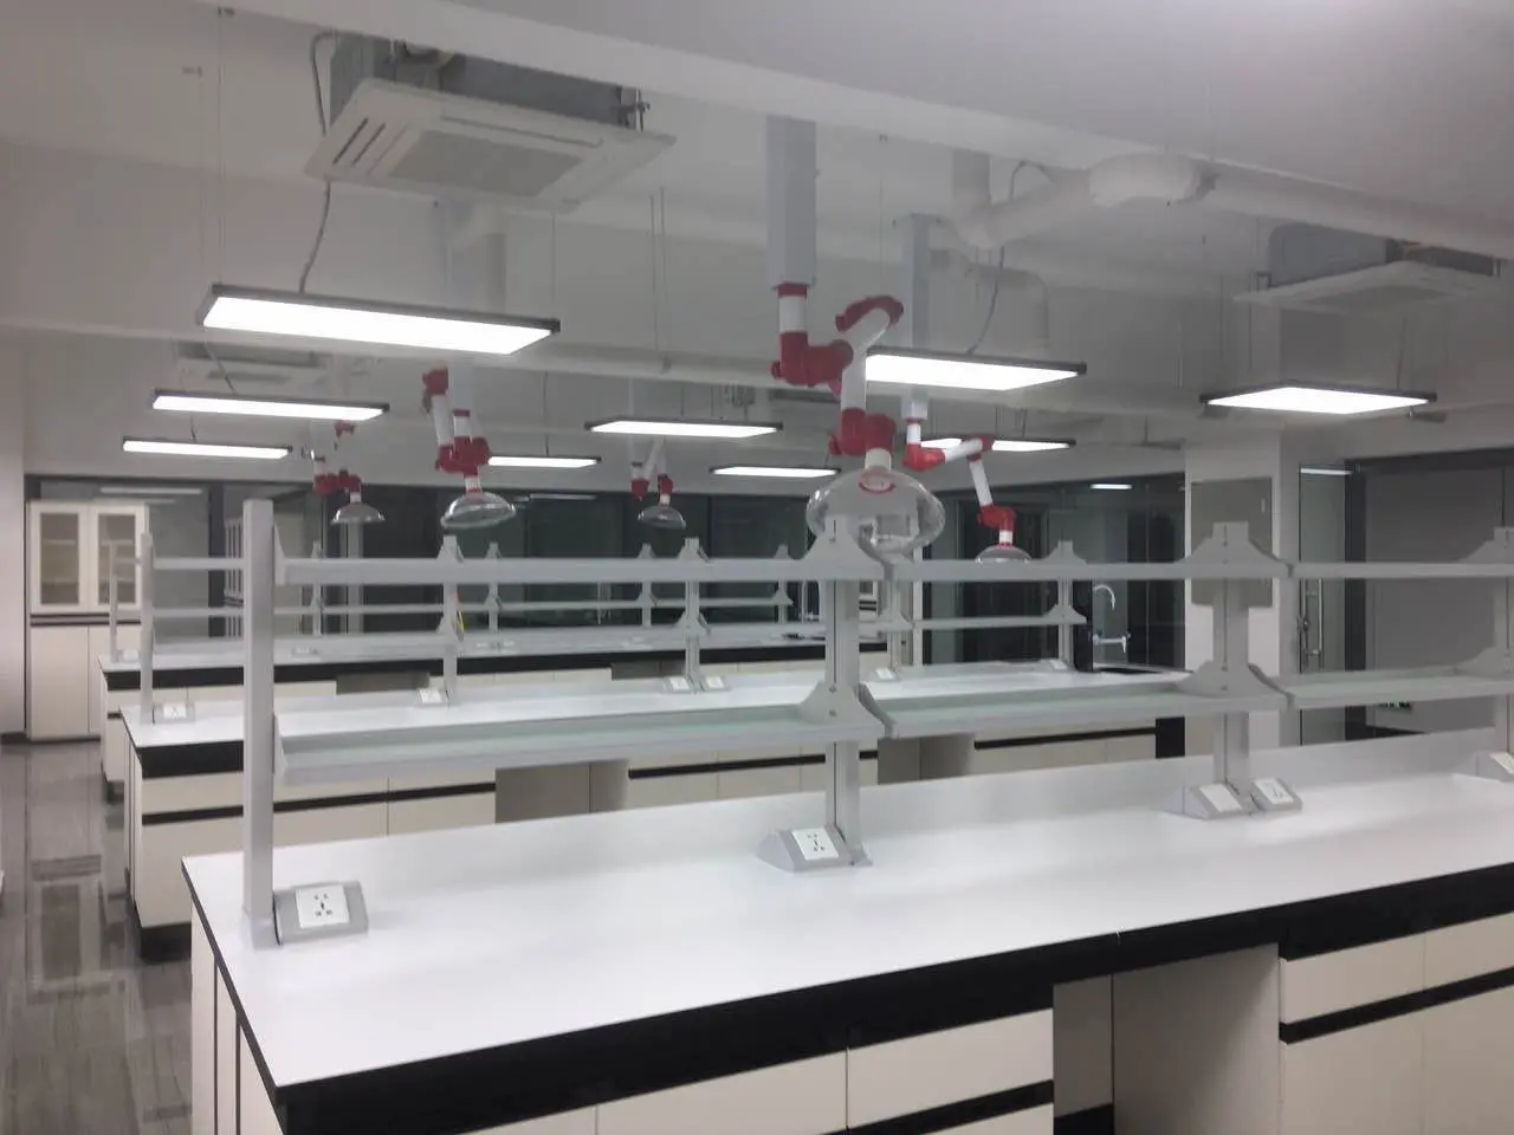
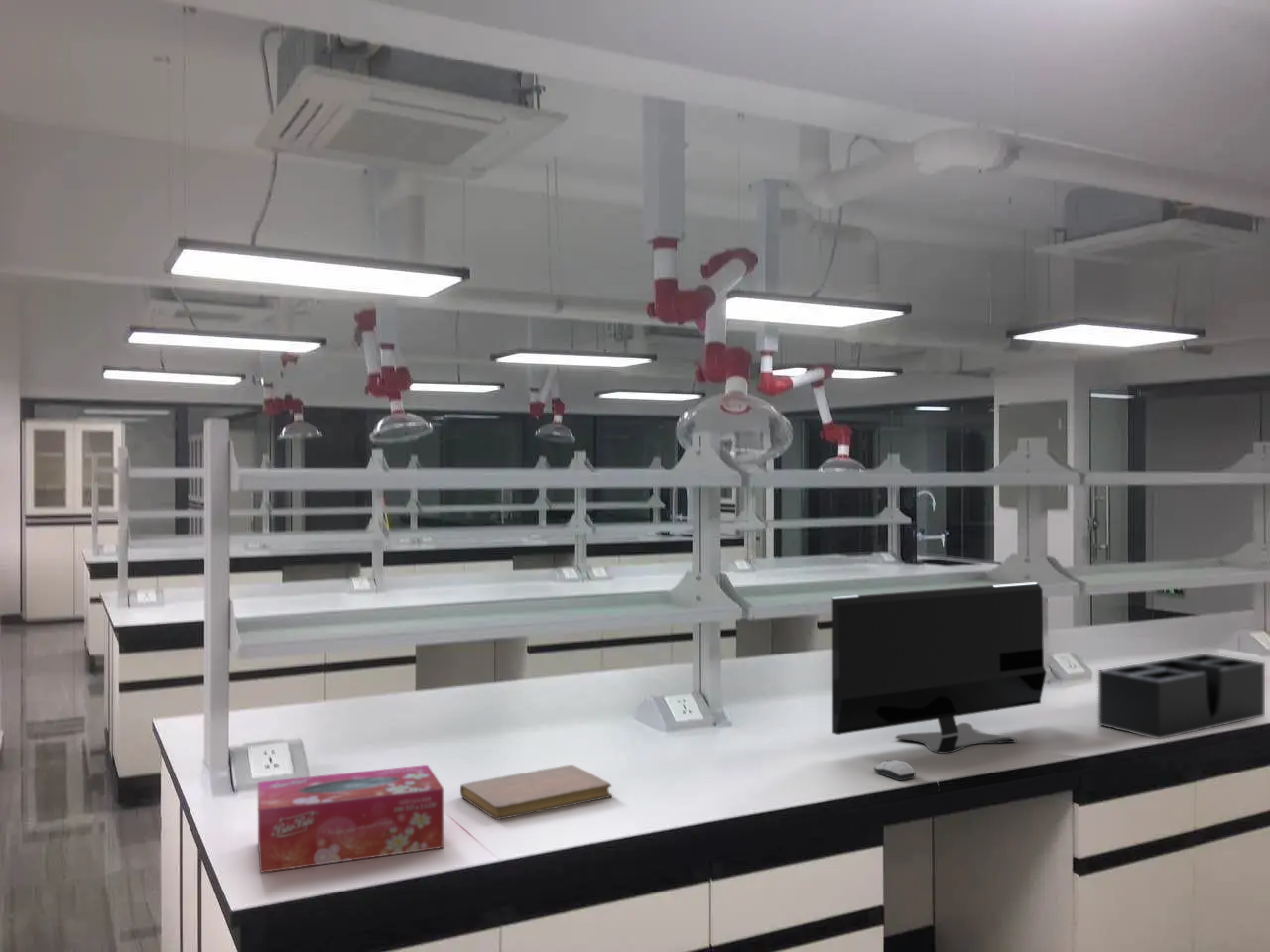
+ computer mouse (894, 768)
+ notebook (536, 789)
+ monitor (952, 664)
+ tissue box (349, 814)
+ desk organizer (1183, 693)
